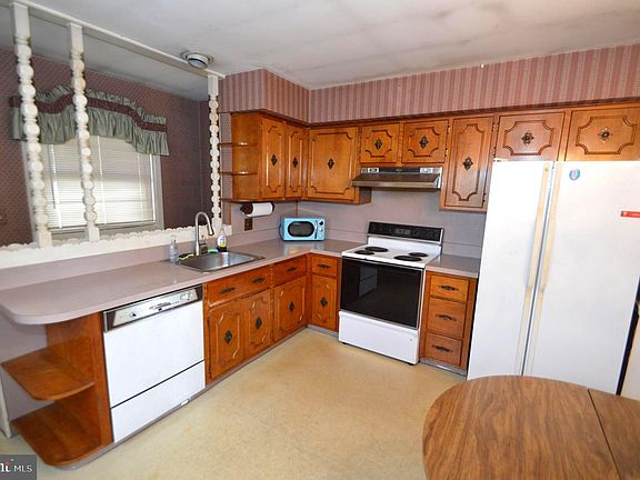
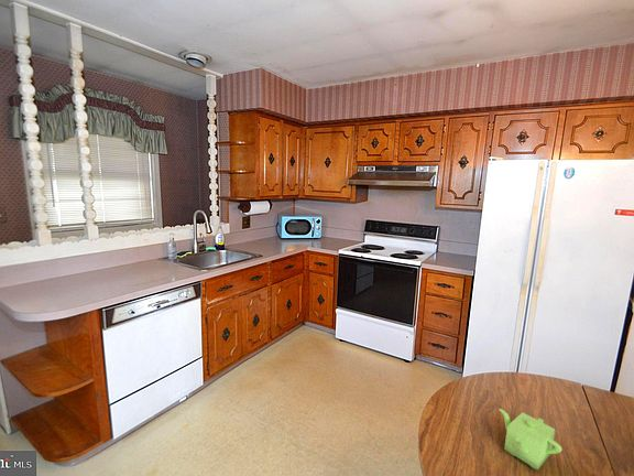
+ teapot (525, 437)
